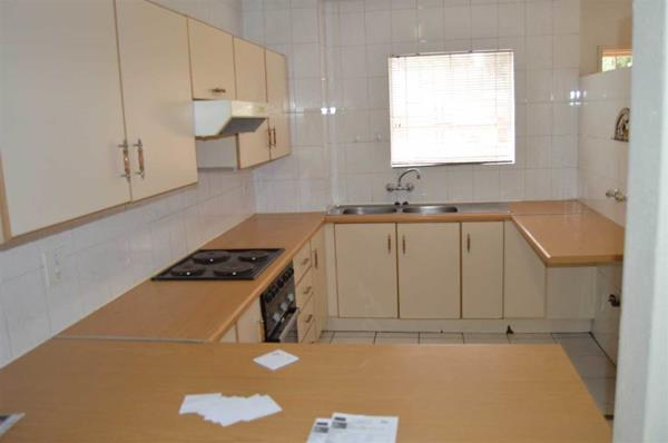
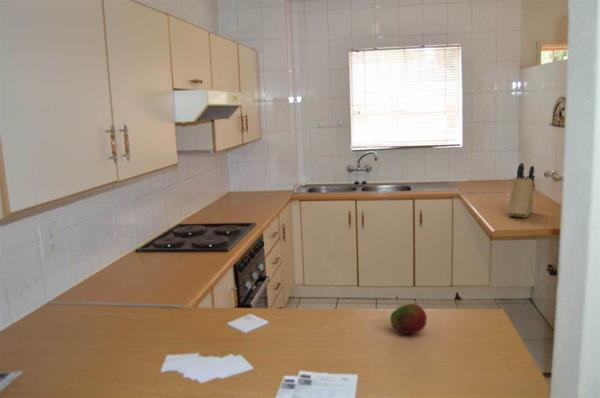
+ fruit (408, 319)
+ knife block (522, 189)
